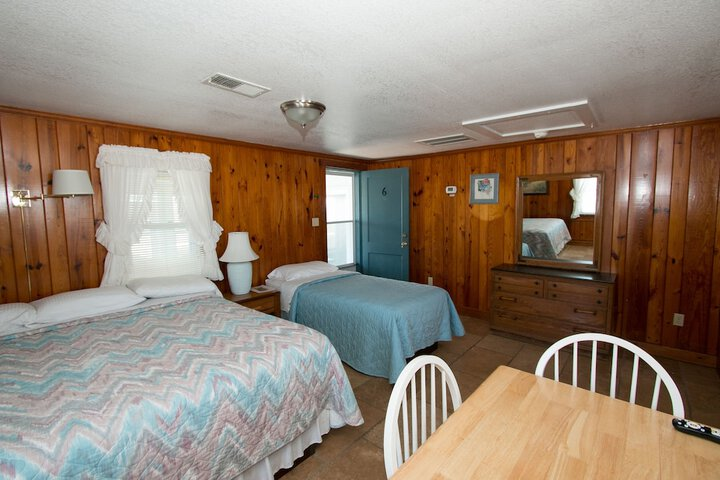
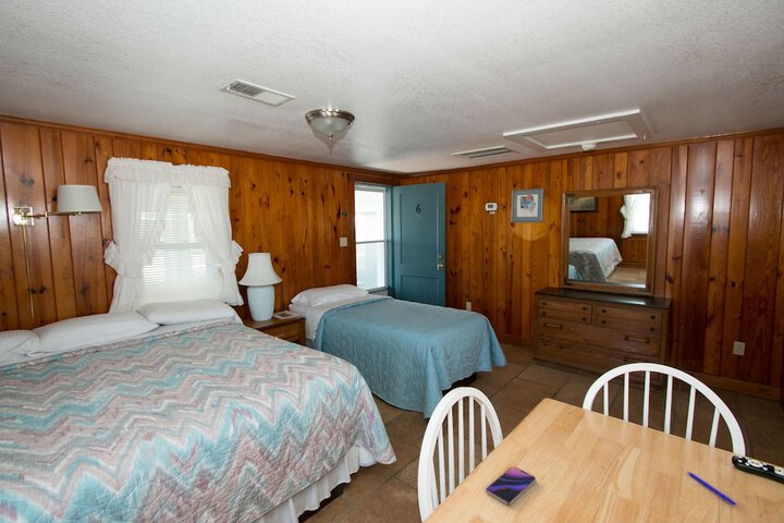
+ smartphone (511, 484)
+ pen (709, 486)
